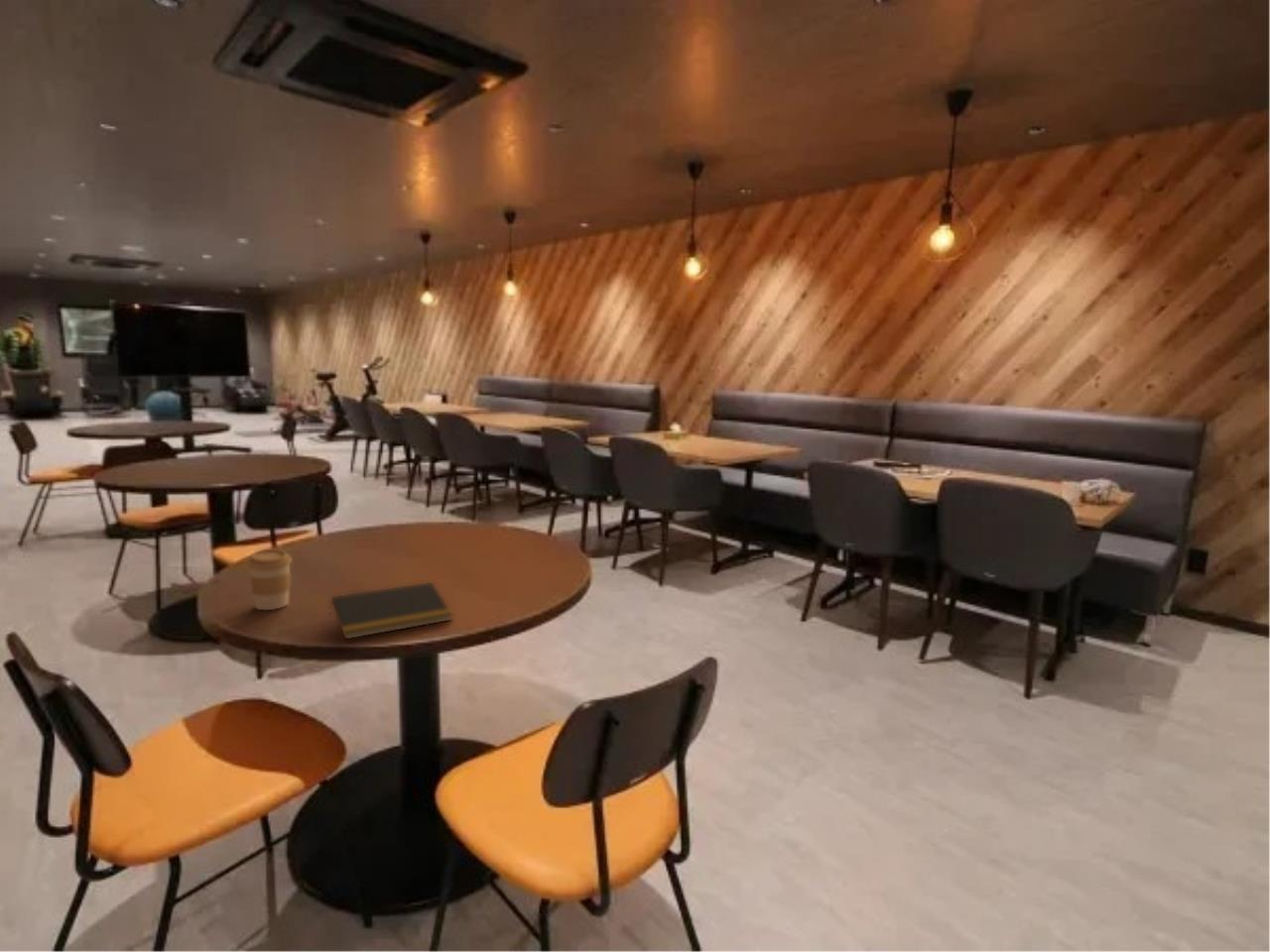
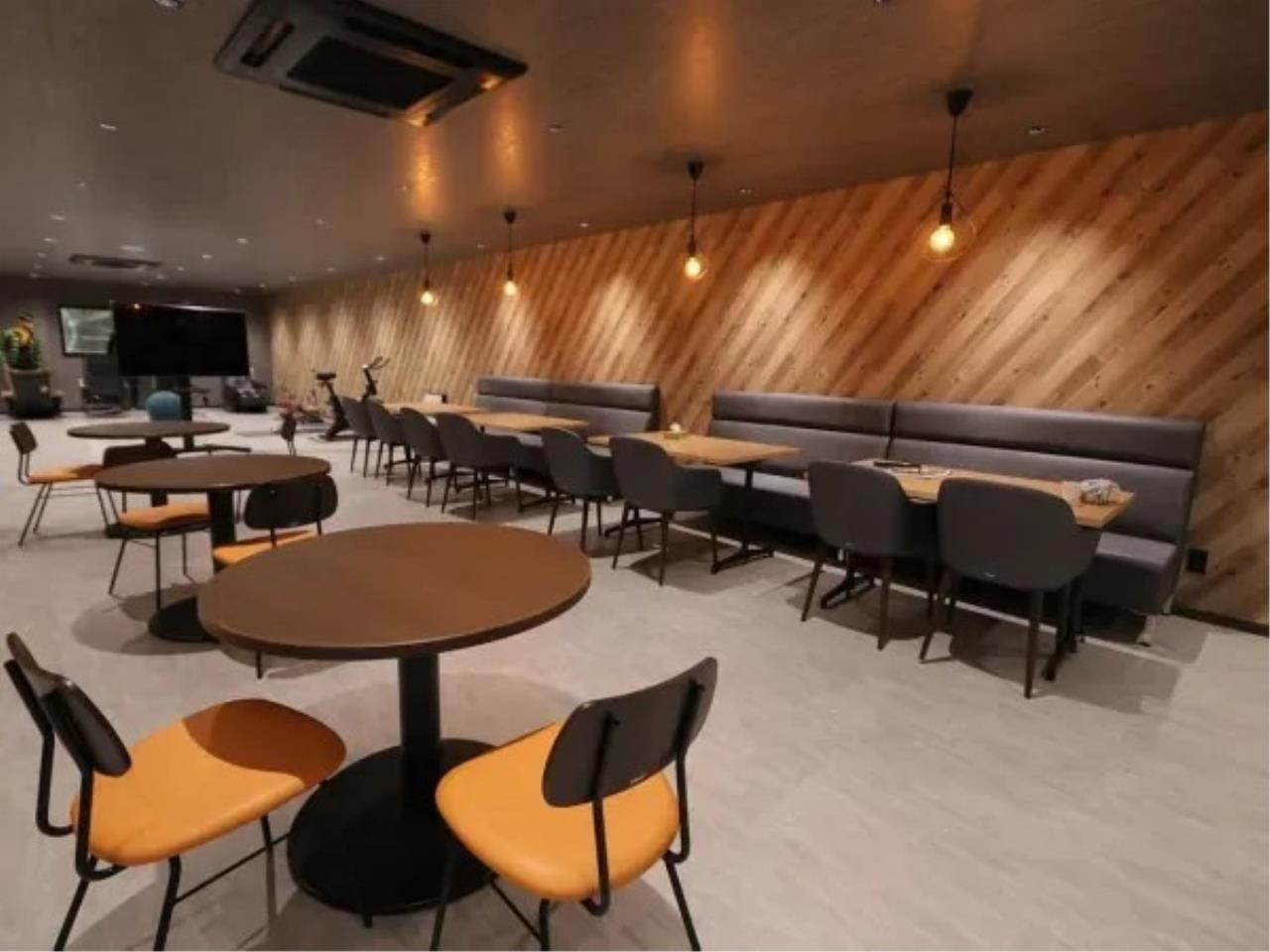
- notepad (392, 608)
- coffee cup (270, 578)
